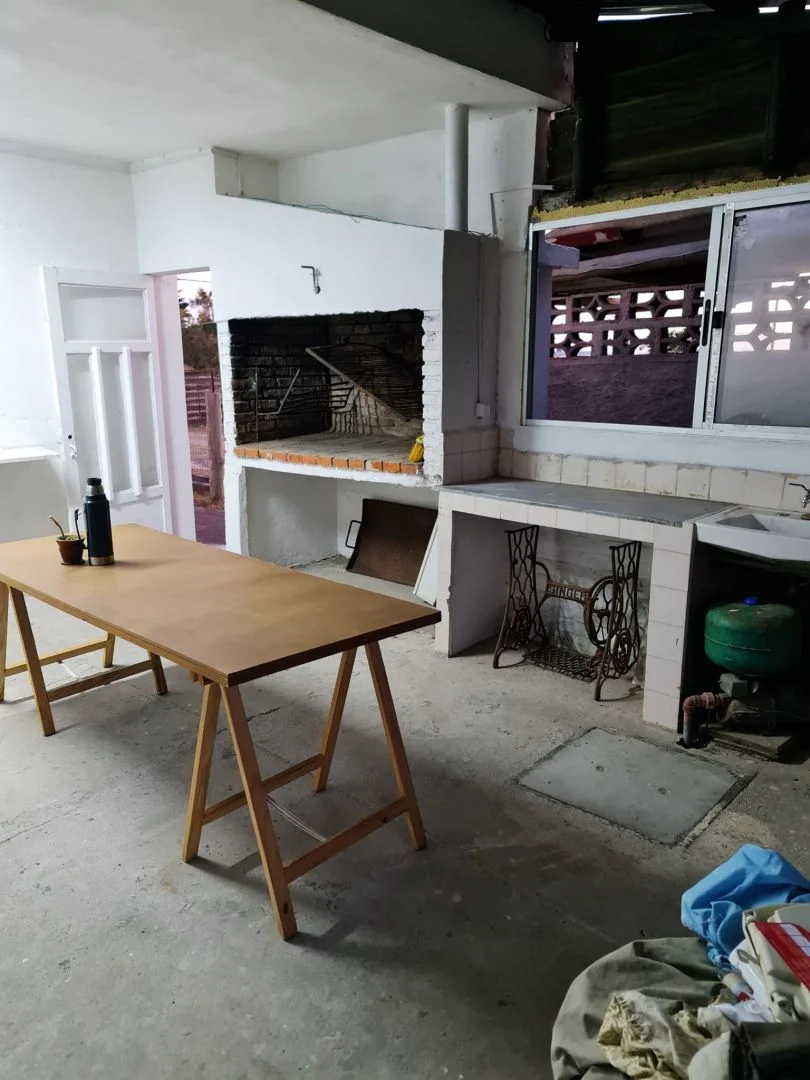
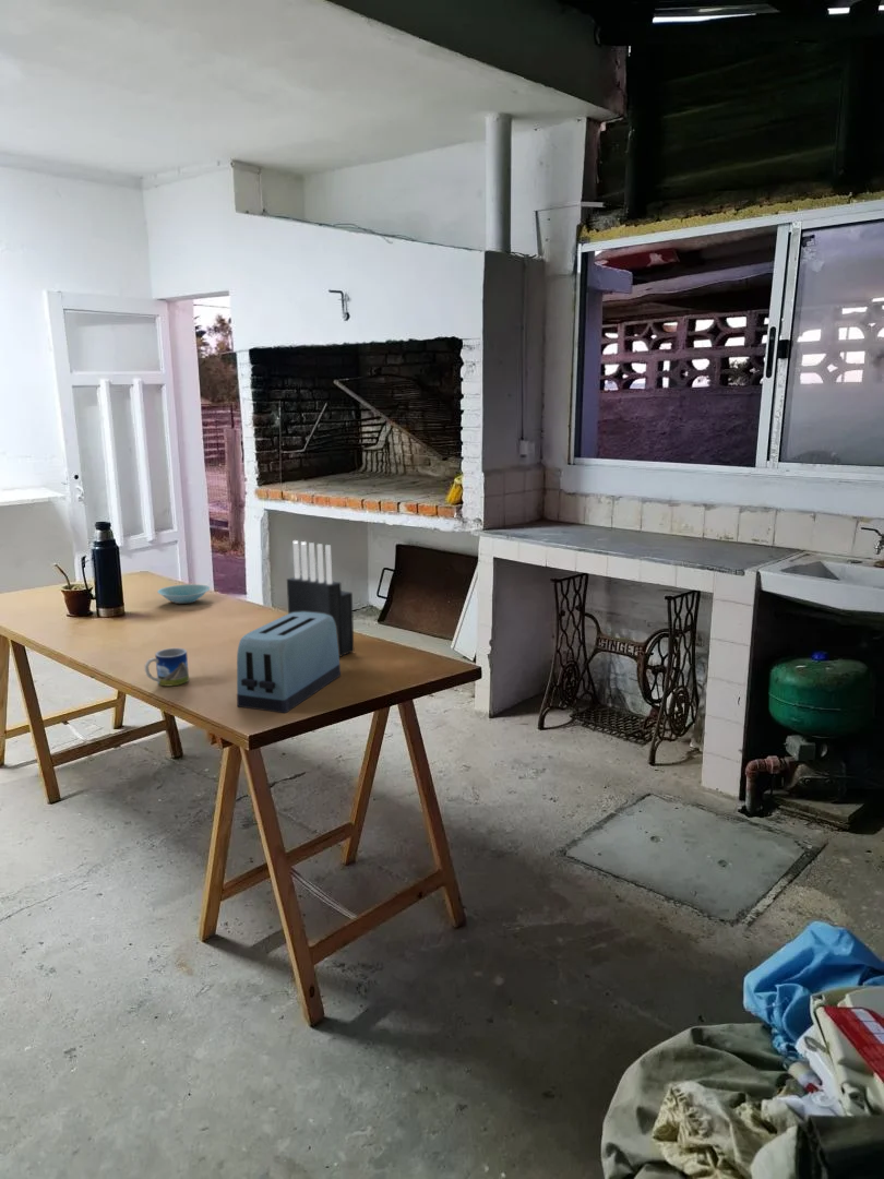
+ mug (166, 668)
+ toaster (288, 657)
+ knife block (322, 596)
+ bowl (184, 595)
